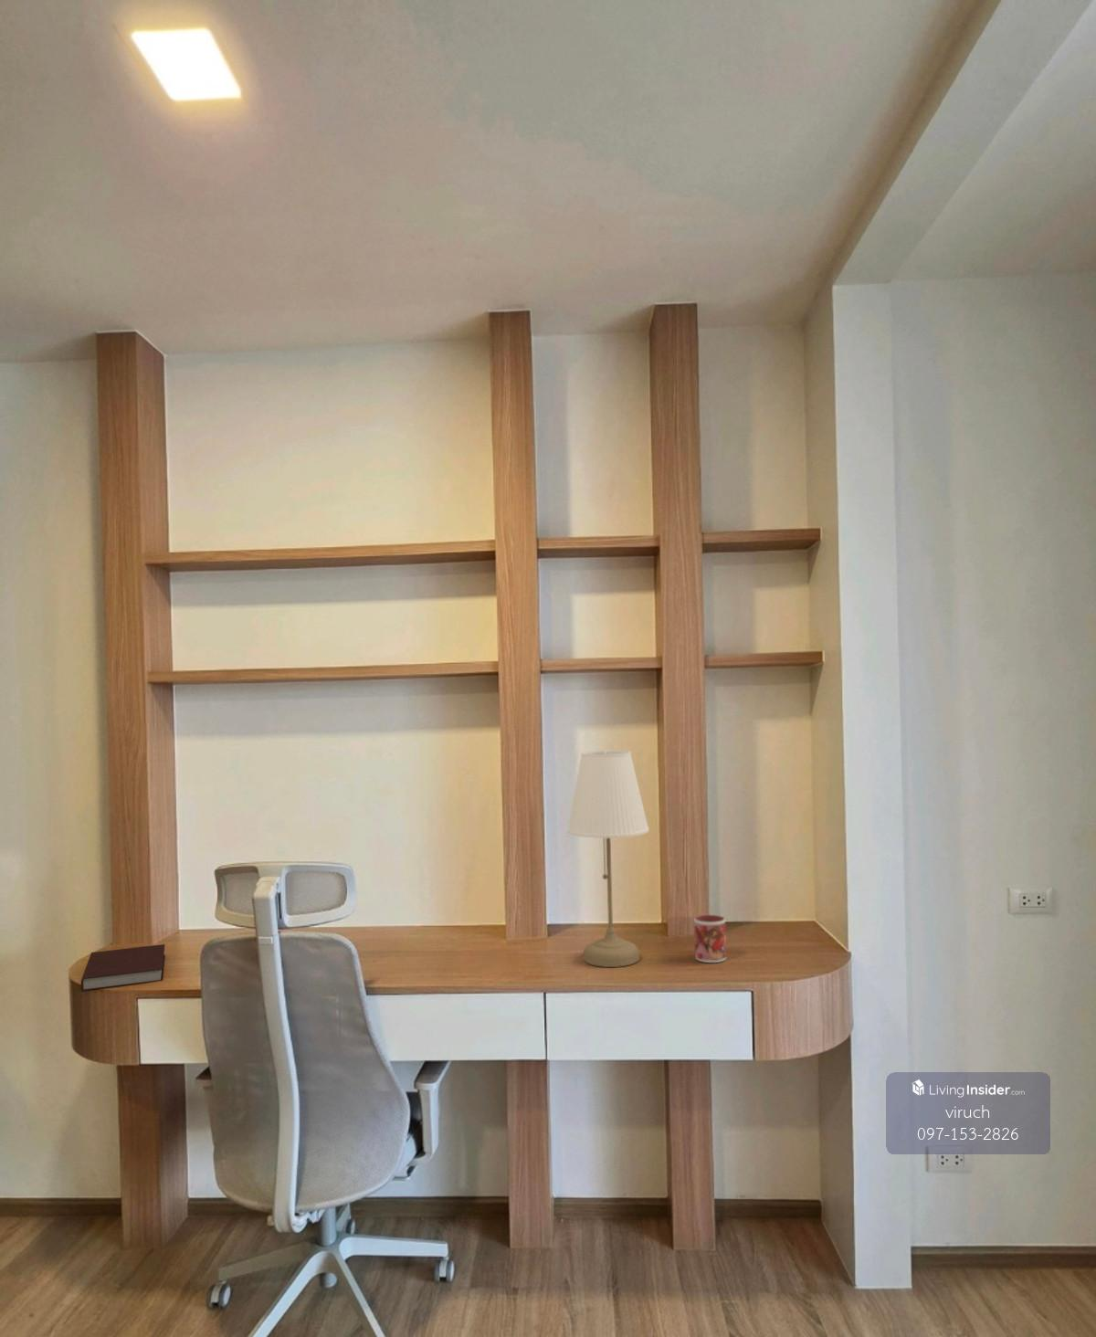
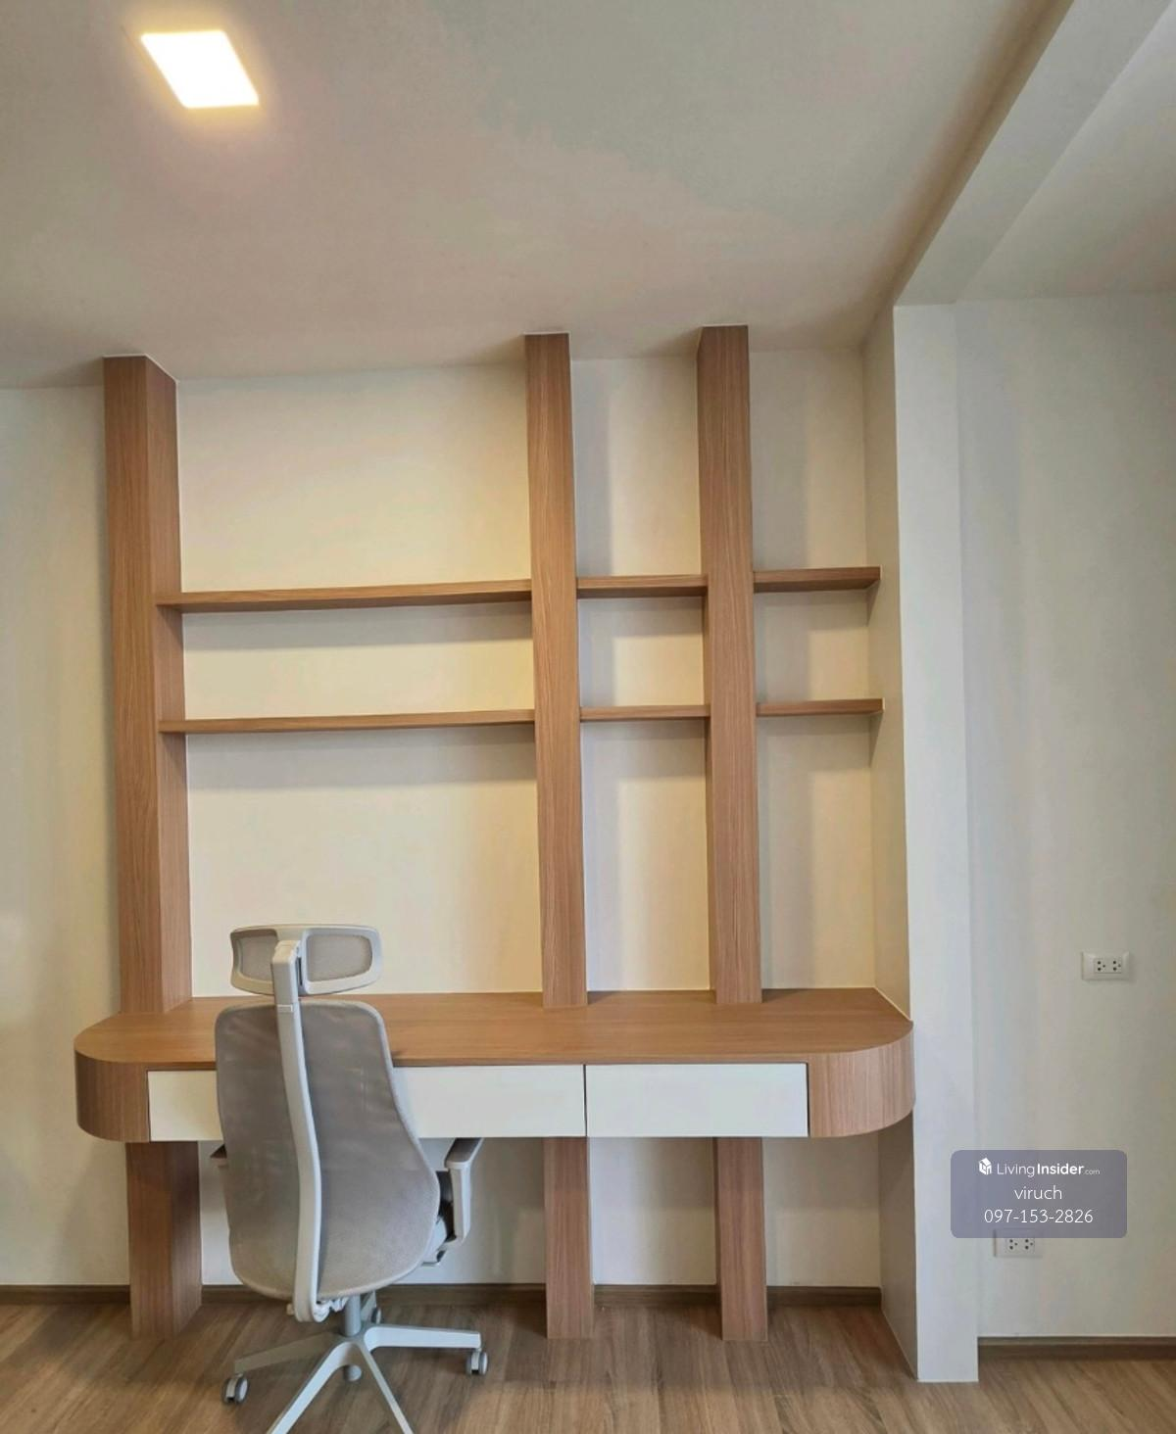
- mug (708, 936)
- desk lamp (609, 855)
- notebook (125, 966)
